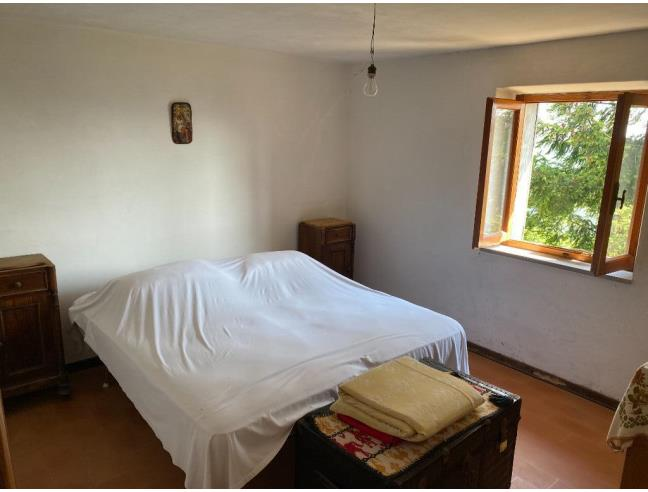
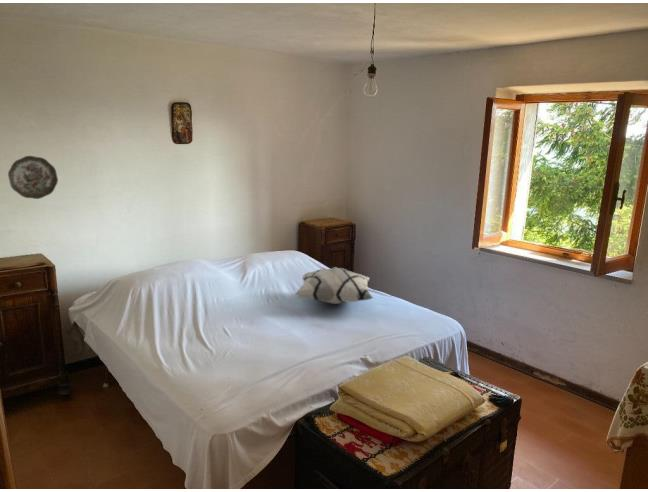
+ decorative plate (33, 177)
+ decorative pillow (335, 285)
